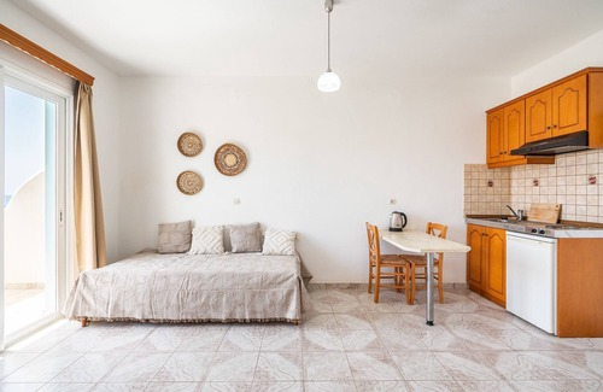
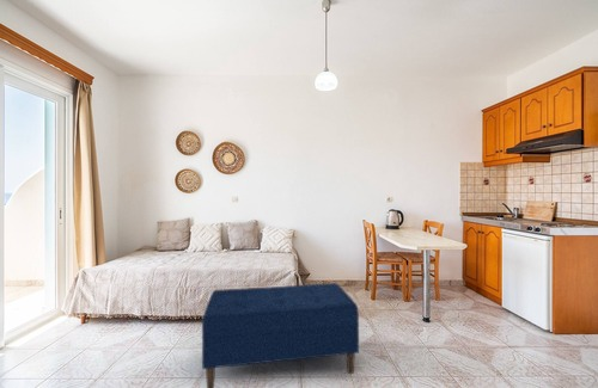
+ bench (280, 330)
